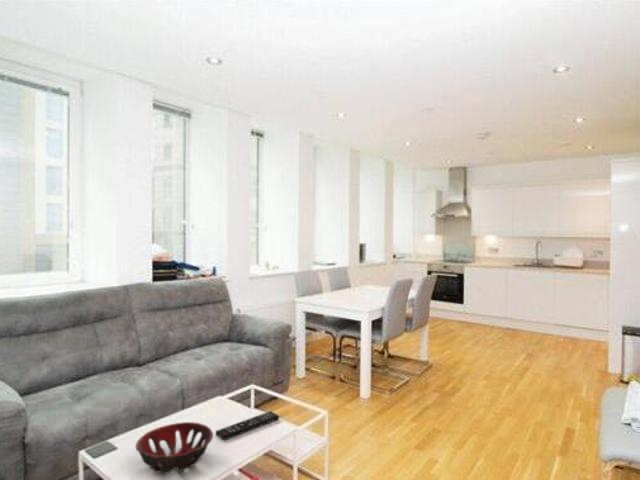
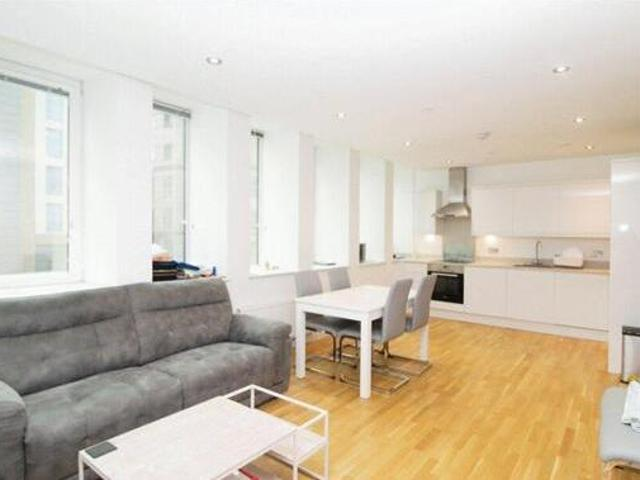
- decorative bowl (175, 448)
- remote control (248, 424)
